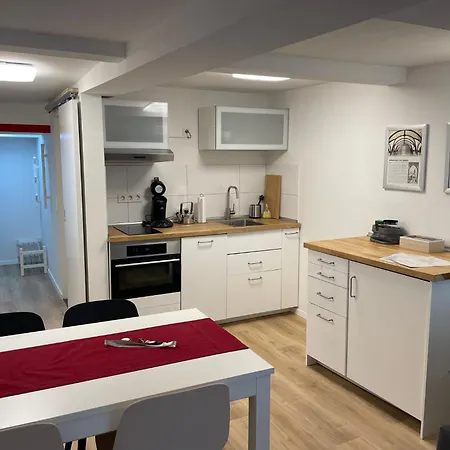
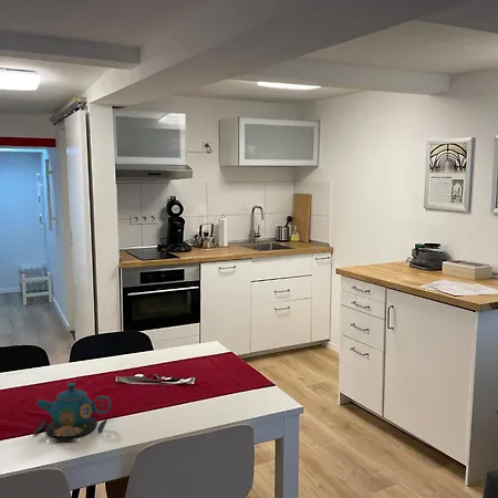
+ teapot (72, 405)
